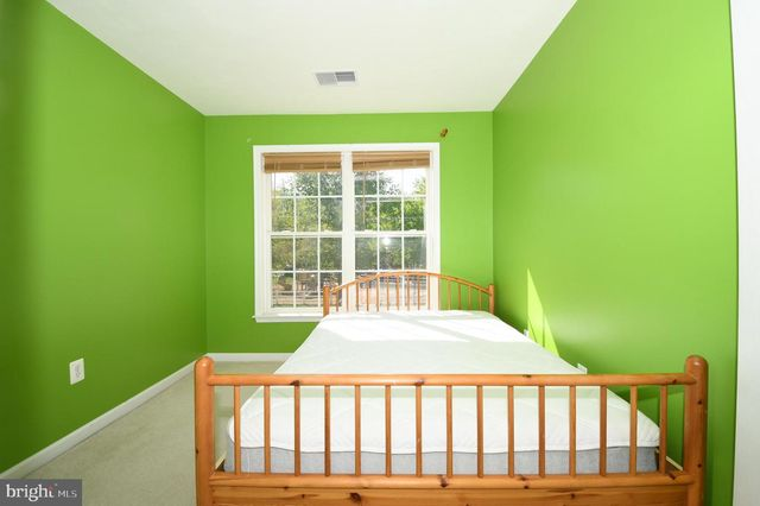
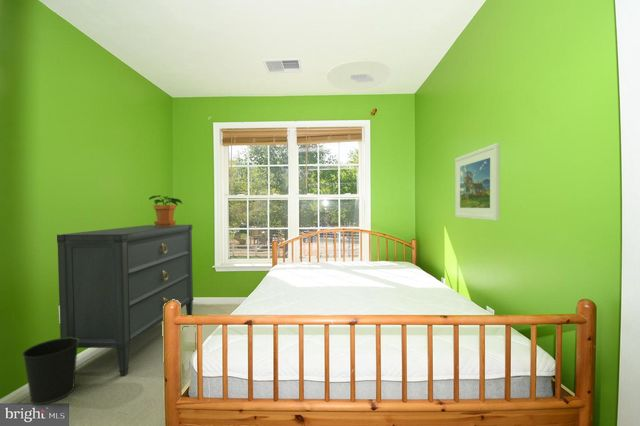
+ dresser (140, 285)
+ wastebasket (52, 370)
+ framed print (474, 185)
+ ceiling light (357, 73)
+ potted plant (168, 210)
